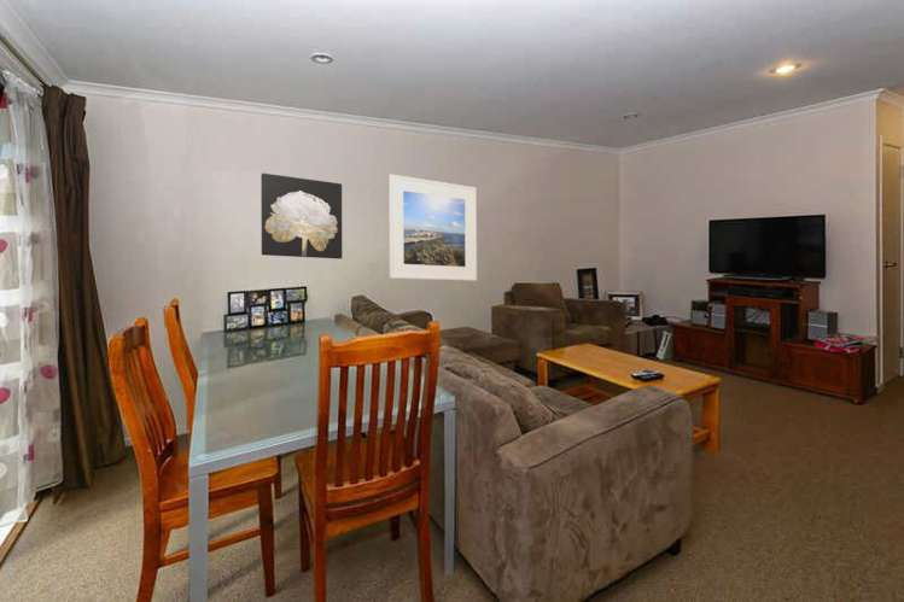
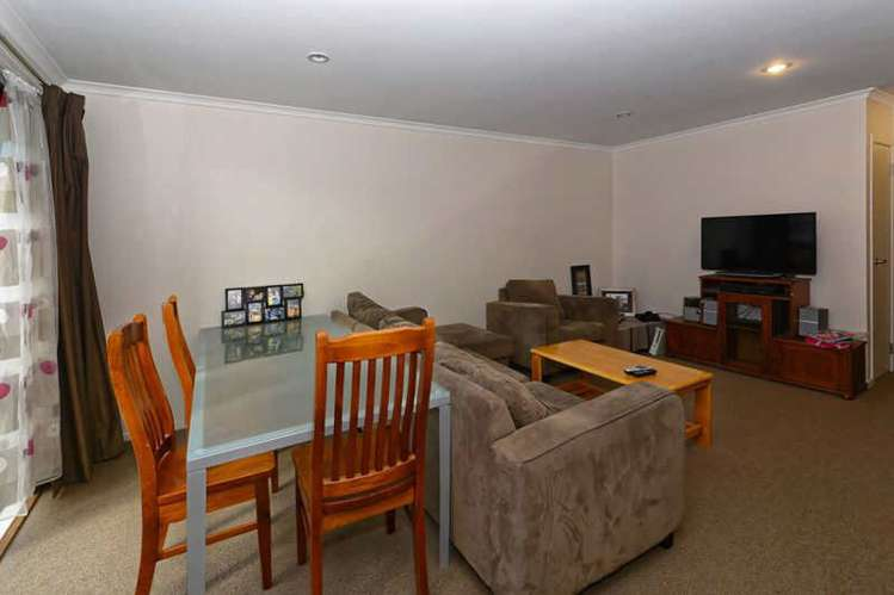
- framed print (434, 230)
- wall art (303, 217)
